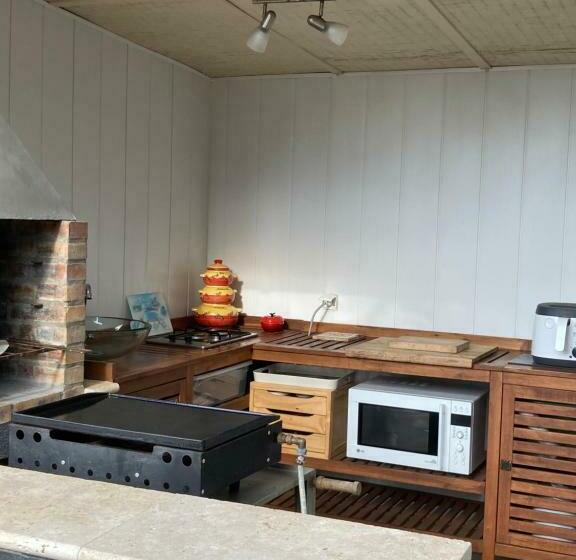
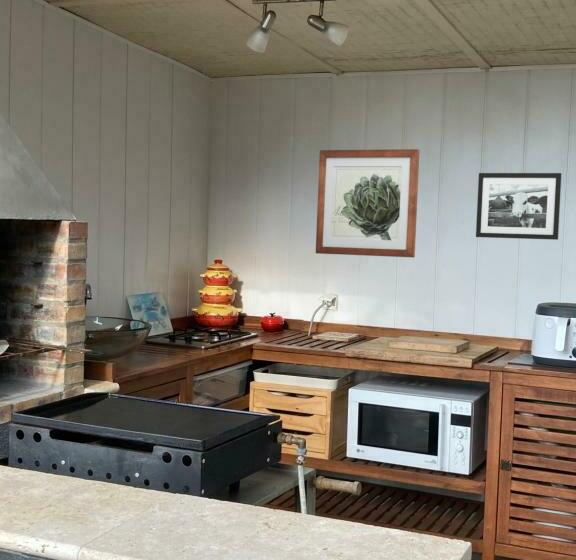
+ picture frame (517, 205)
+ wall art (366, 202)
